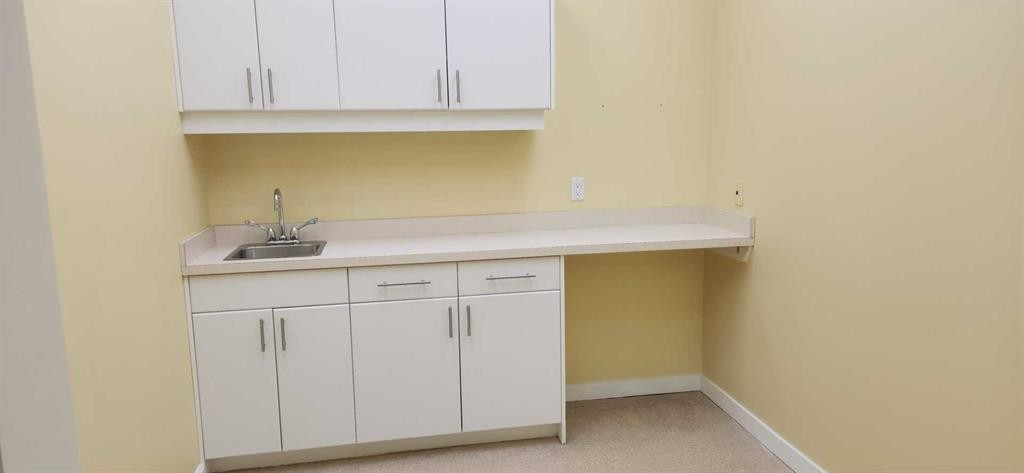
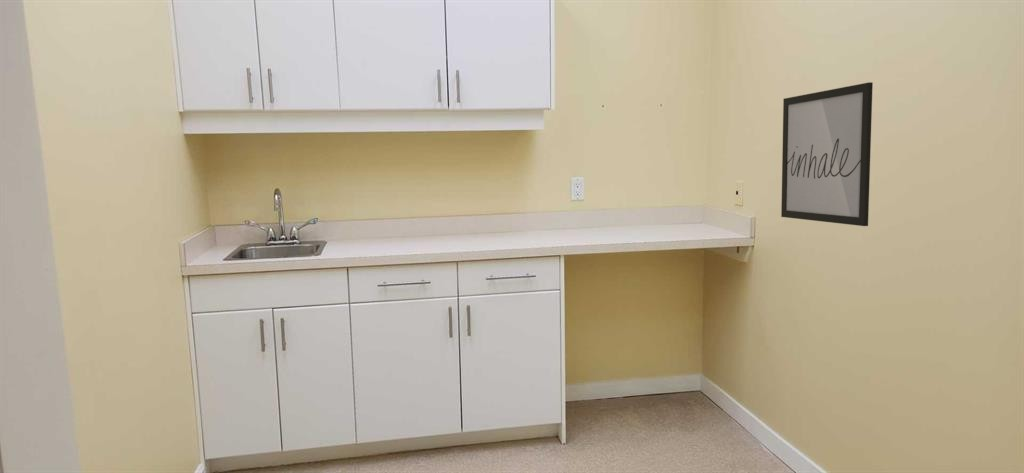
+ wall art (822, 156)
